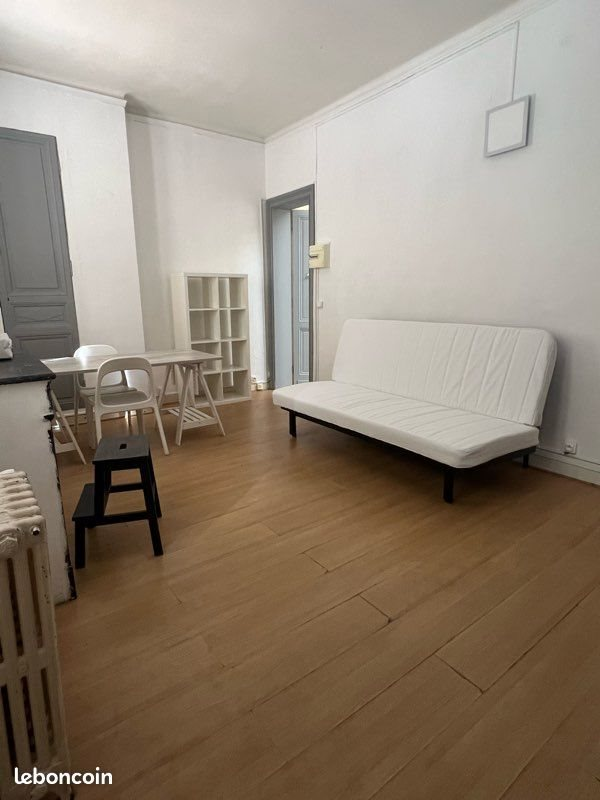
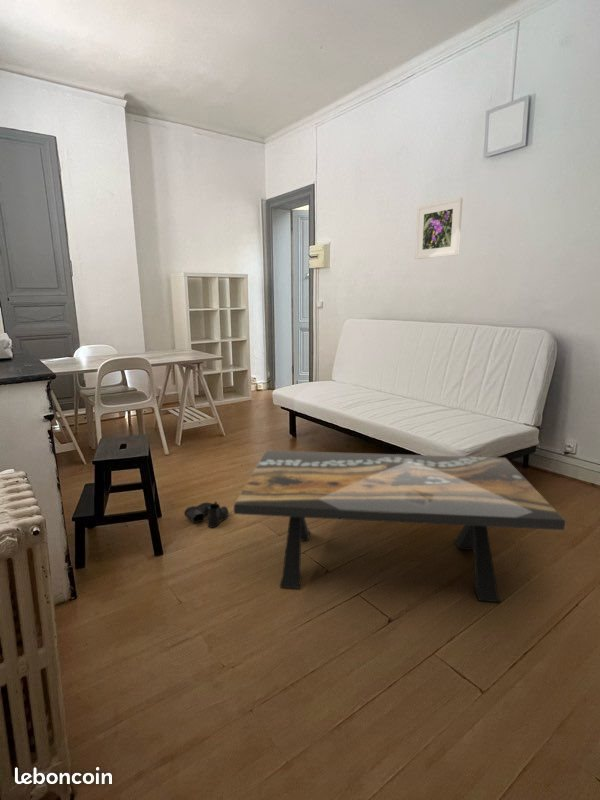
+ boots (204, 508)
+ coffee table (385, 521)
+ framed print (437, 230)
